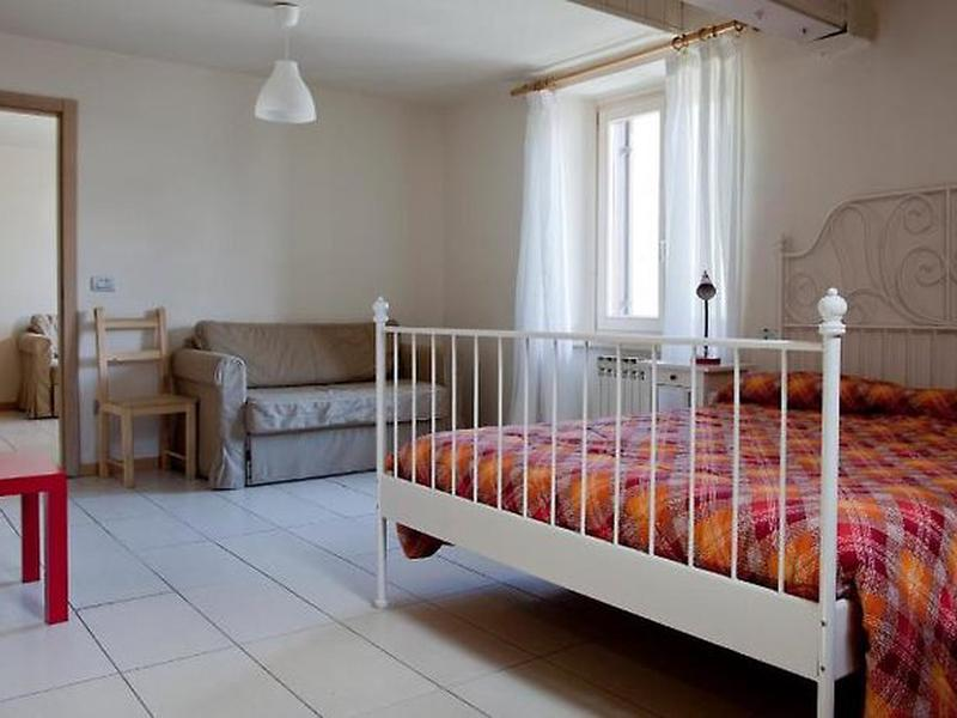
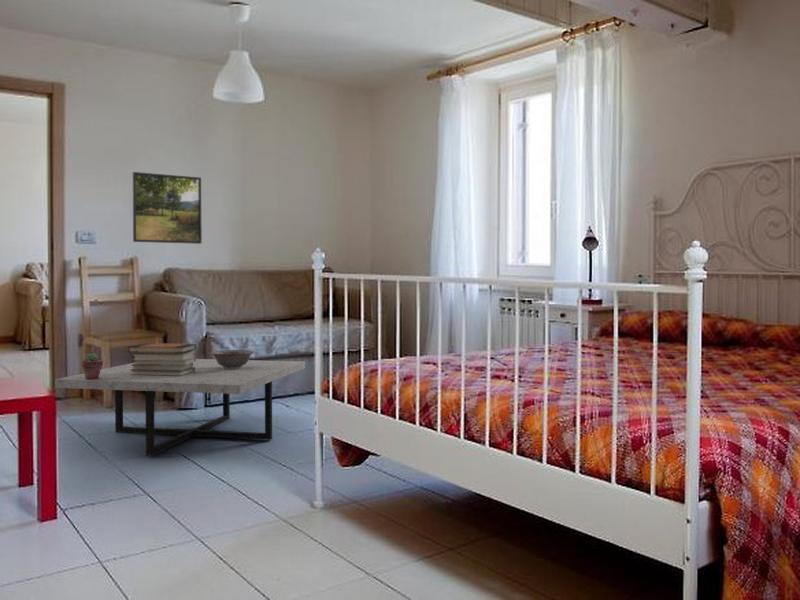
+ coffee table (195, 392)
+ decorative bowl (232, 359)
+ book stack (163, 358)
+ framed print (167, 208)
+ potted succulent (92, 365)
